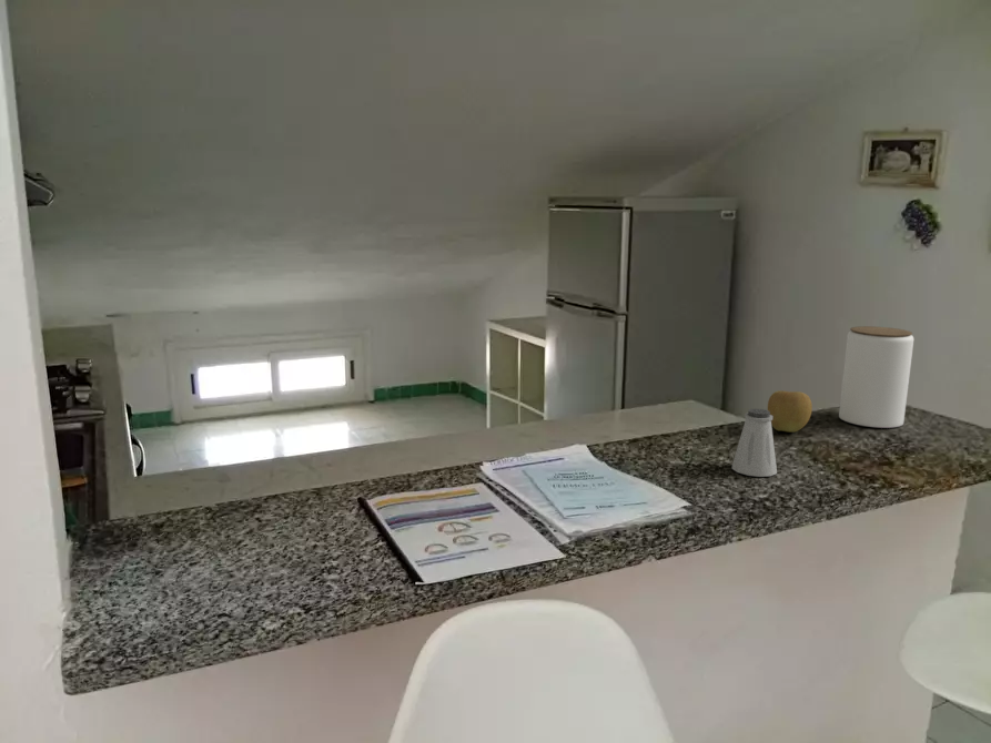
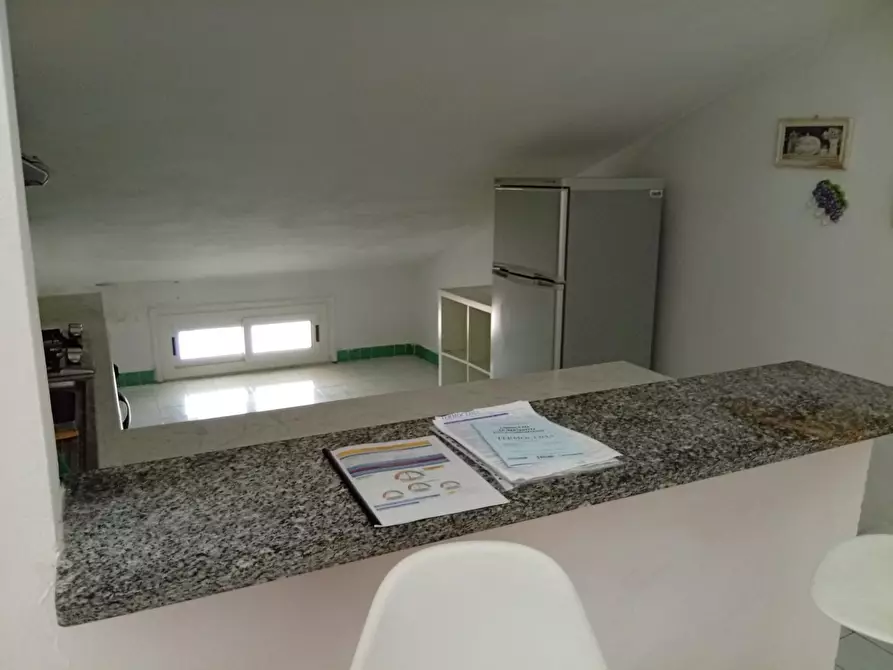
- saltshaker (756, 440)
- apple (789, 410)
- jar (876, 375)
